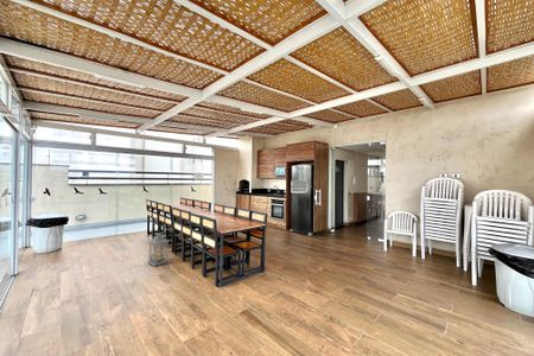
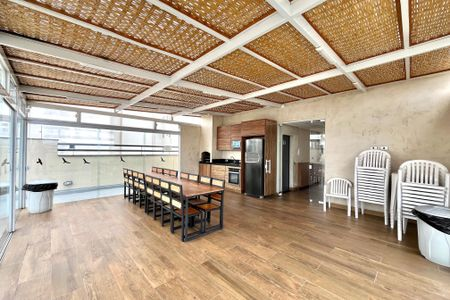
- lantern (158, 248)
